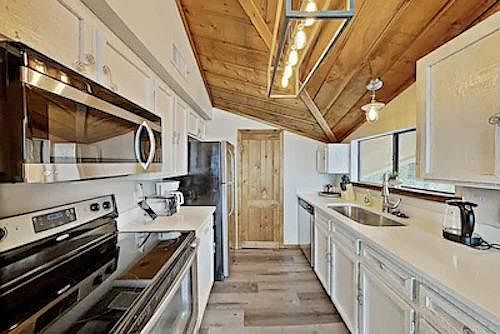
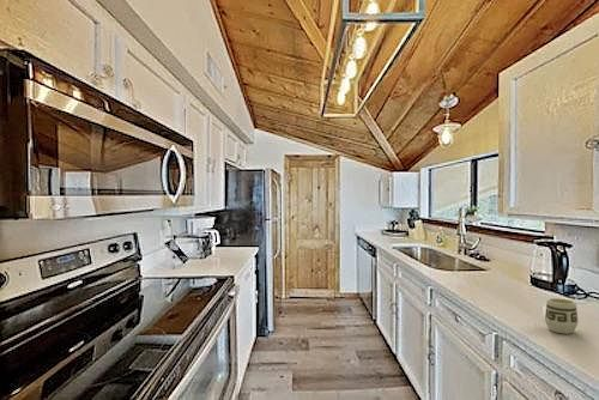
+ cup (561, 315)
